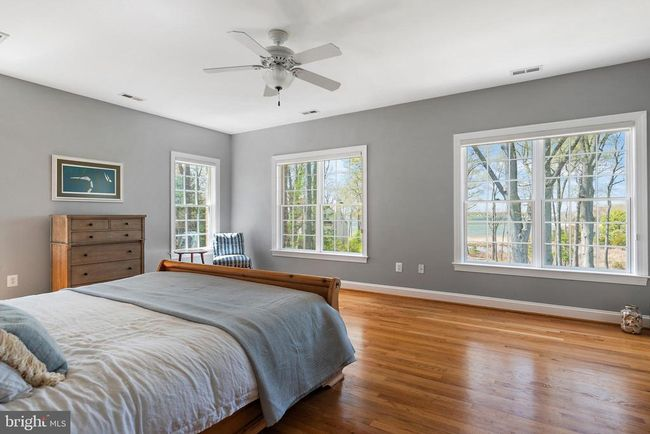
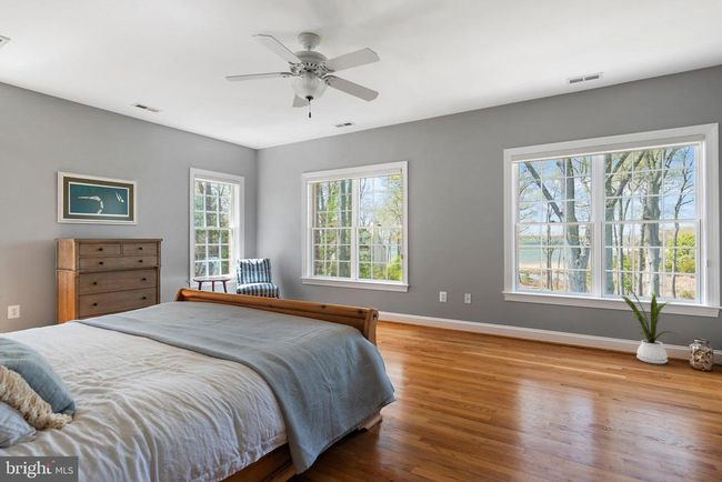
+ house plant (648, 322)
